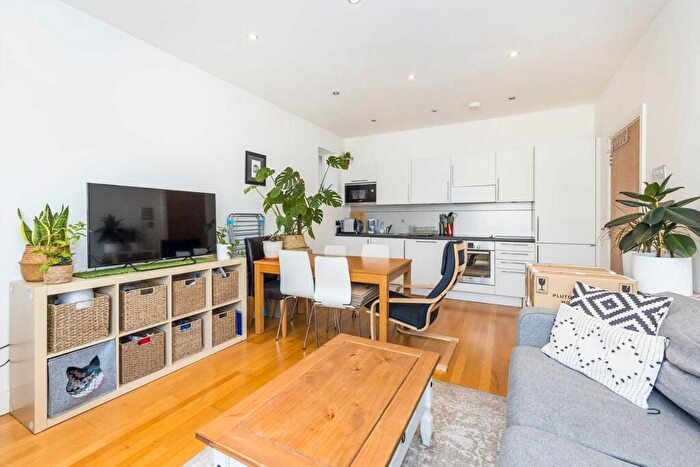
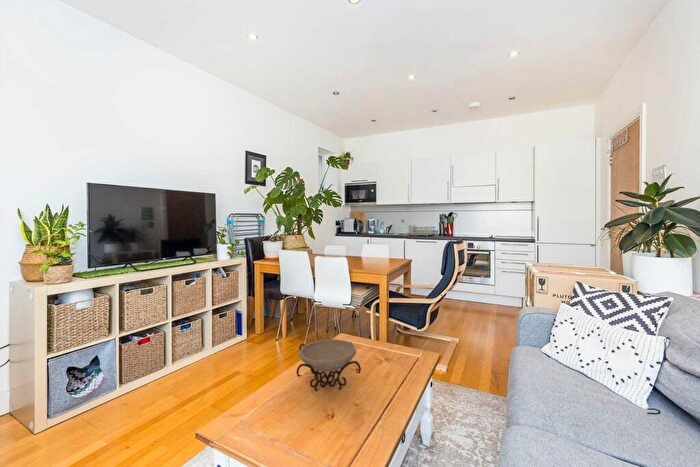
+ decorative bowl (327, 367)
